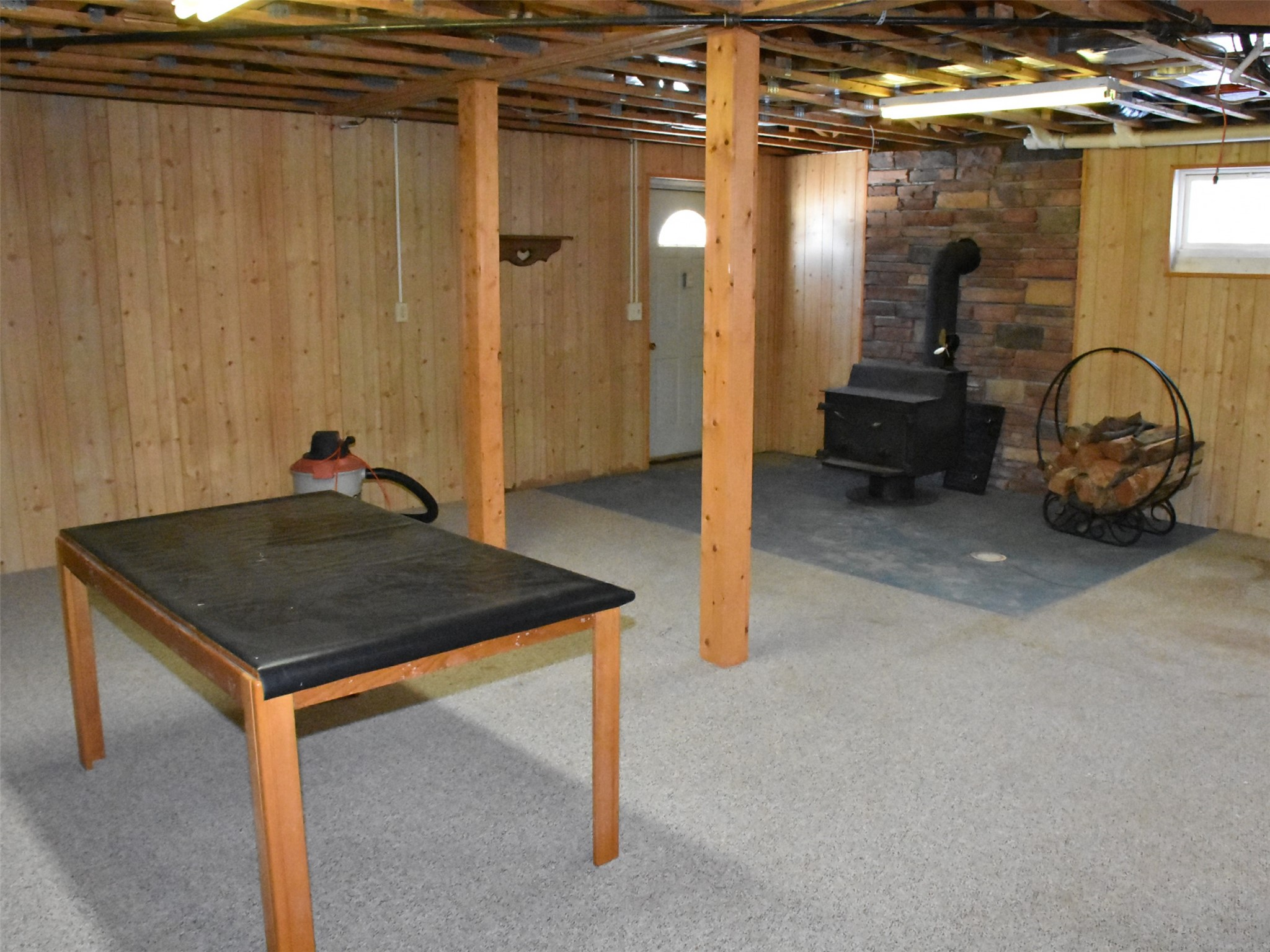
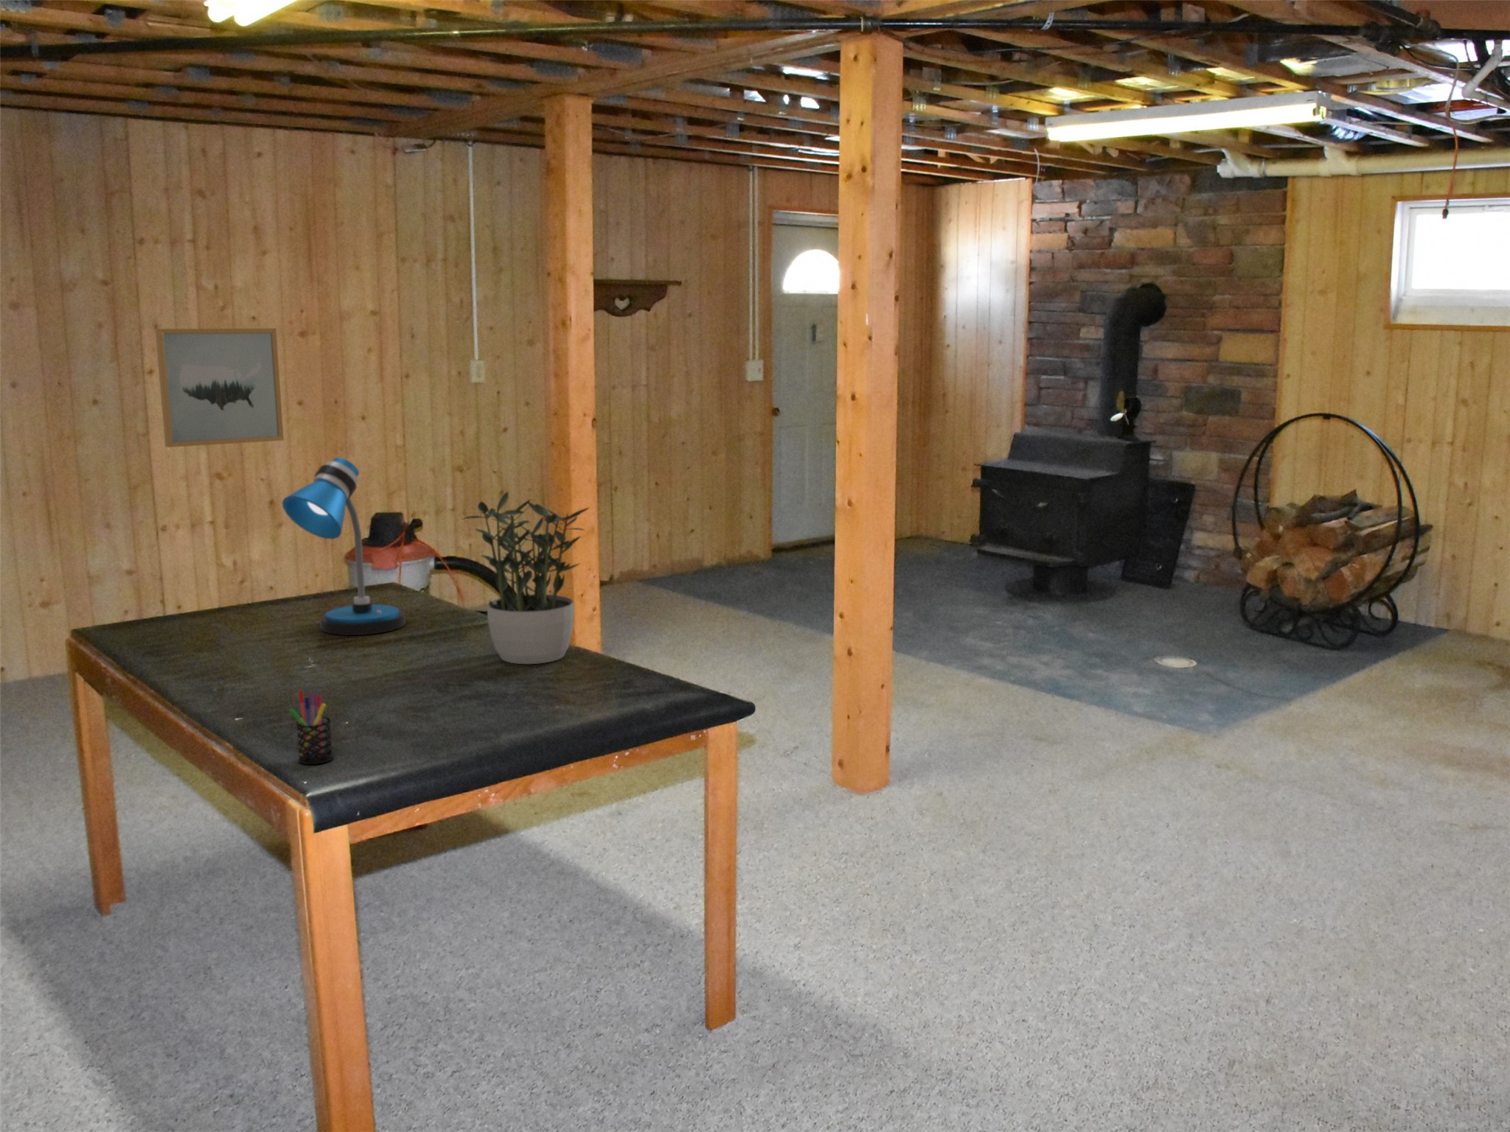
+ pen holder (309, 727)
+ potted plant (527, 573)
+ wall art (221, 386)
+ desk lamp (354, 545)
